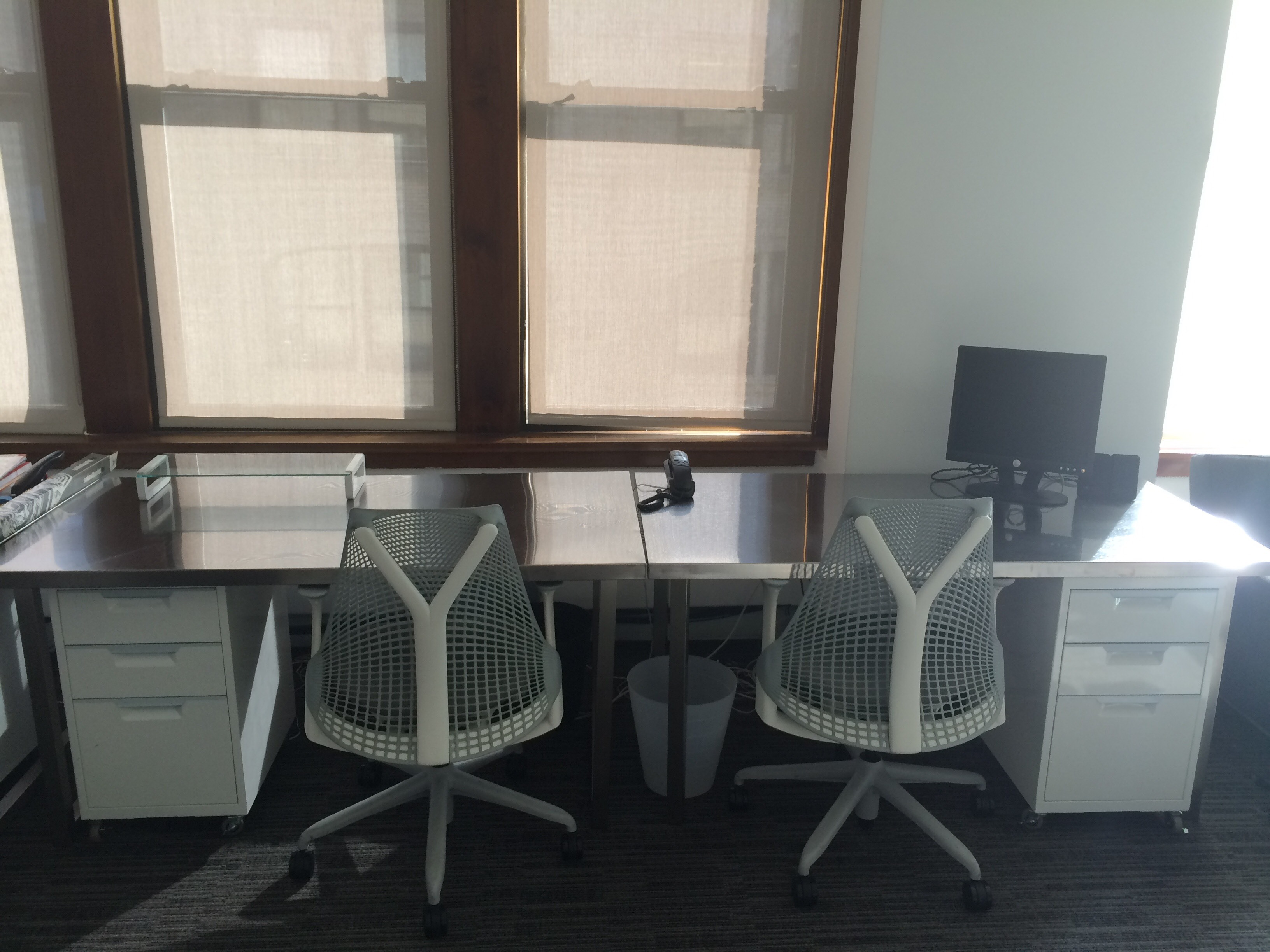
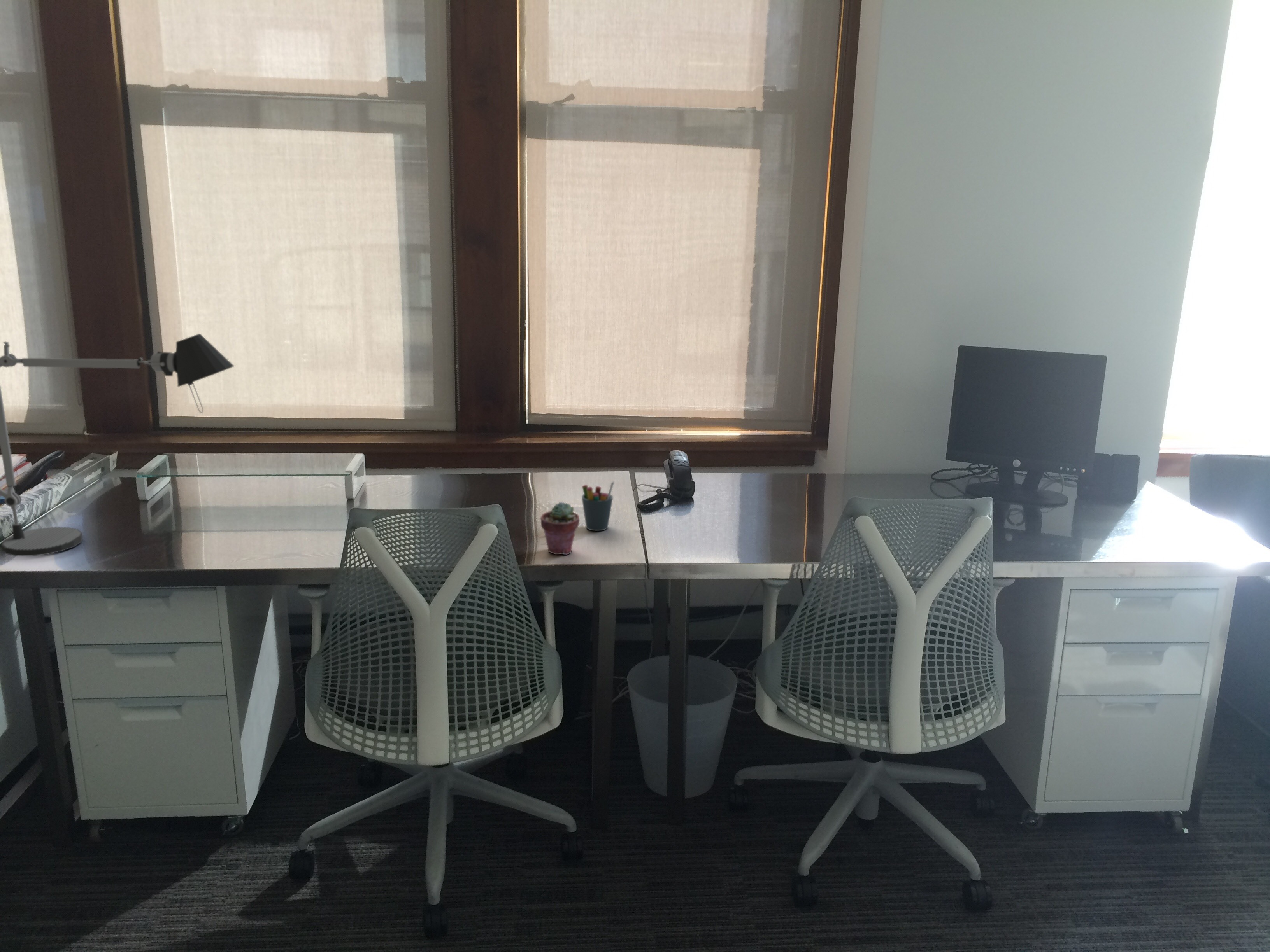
+ pen holder (597, 504)
+ potted succulent (560, 526)
+ desk lamp (116, 368)
